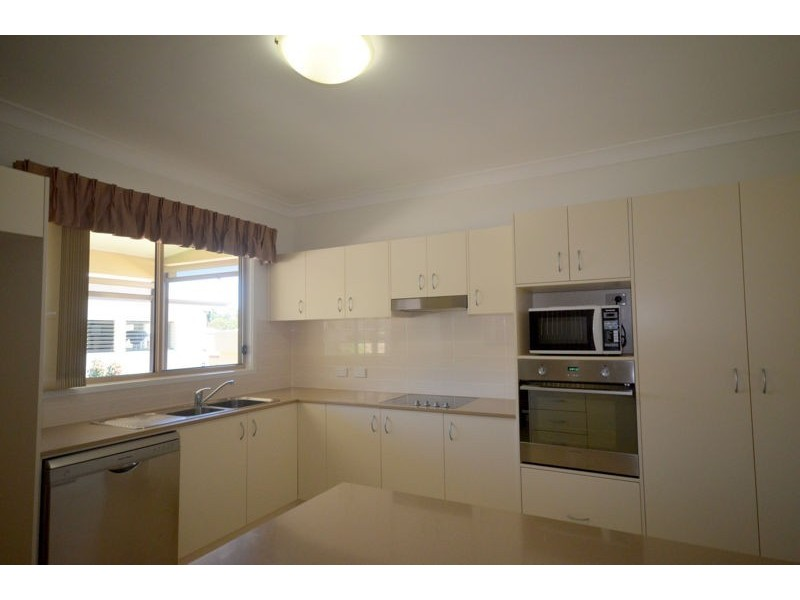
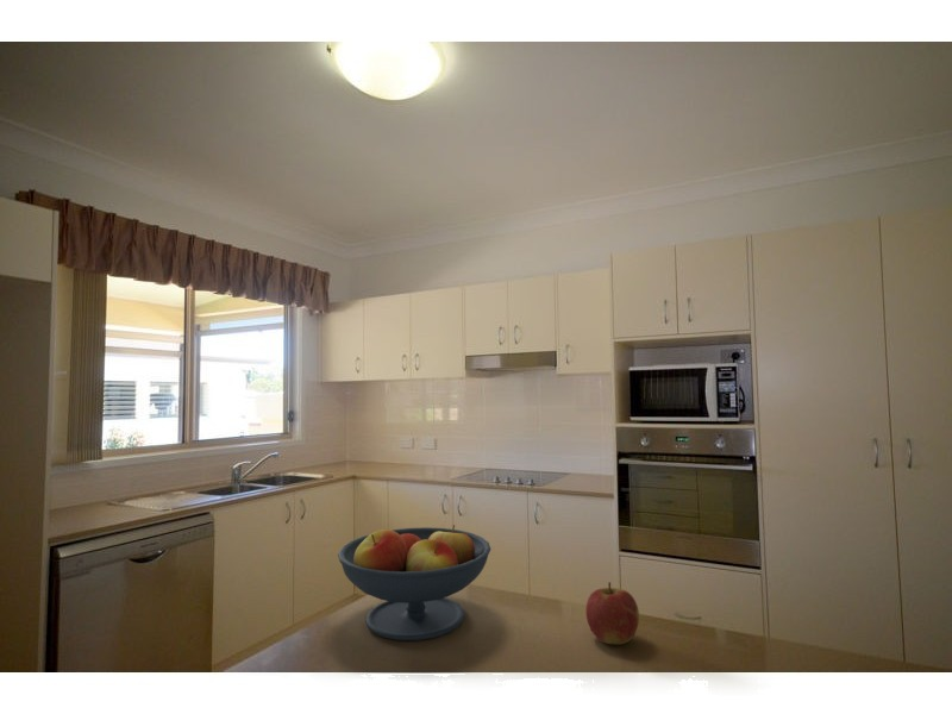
+ fruit bowl (415, 569)
+ apple (612, 612)
